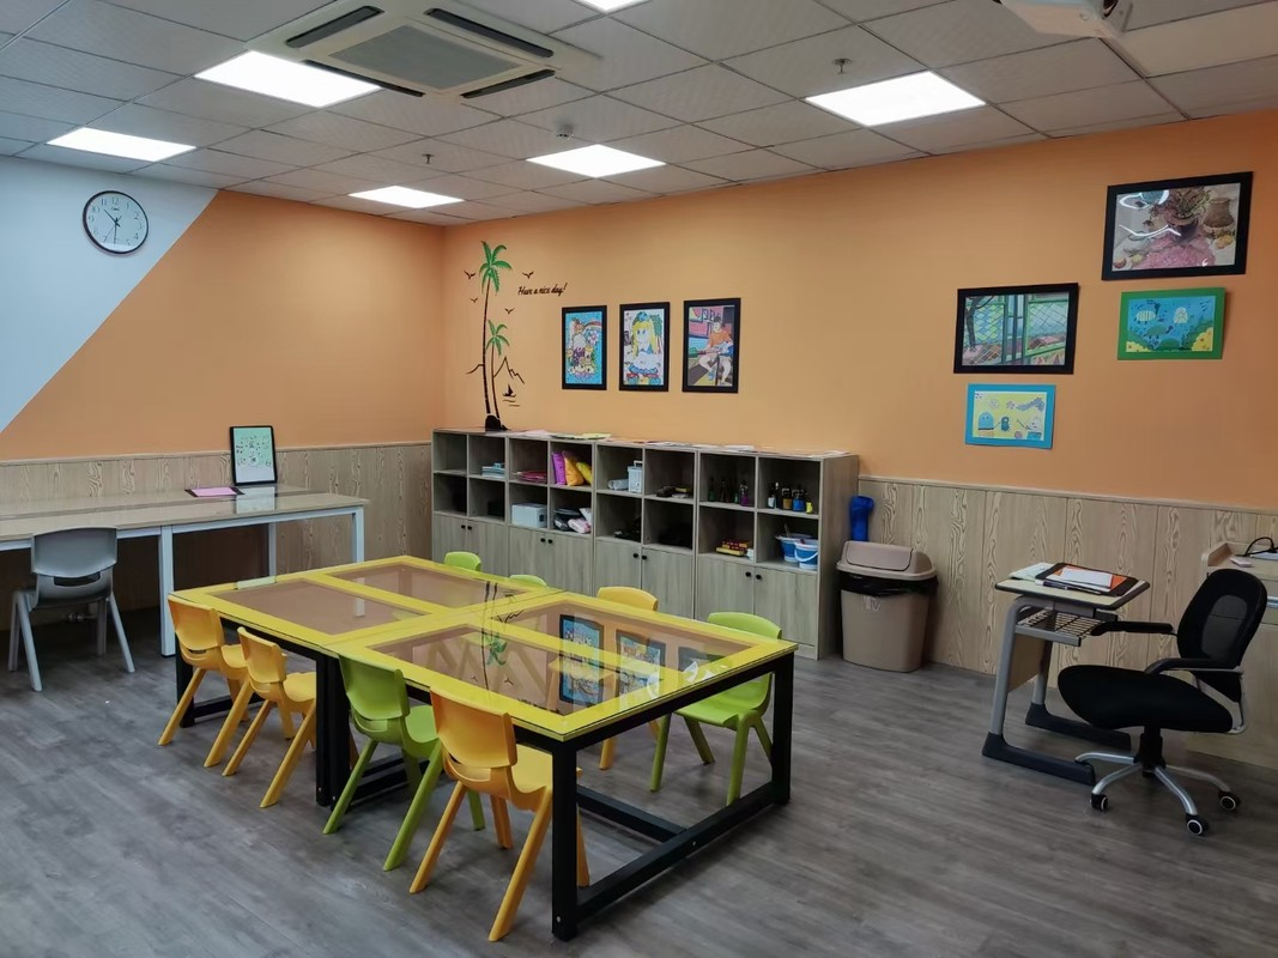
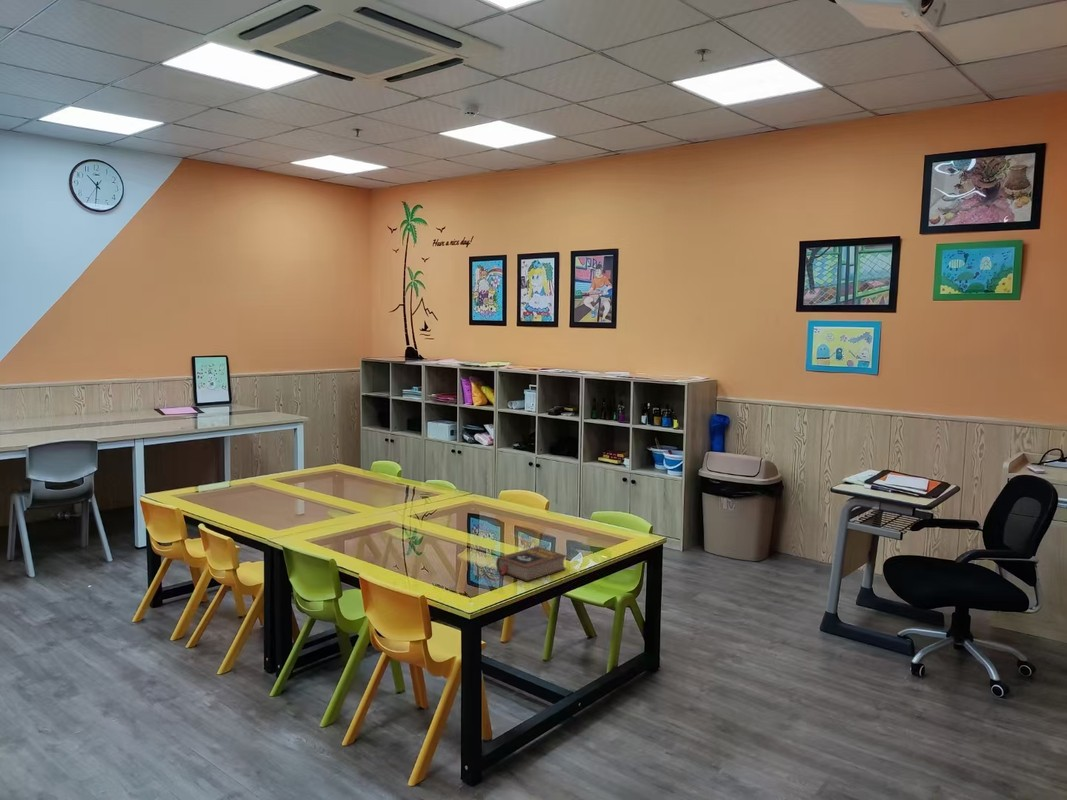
+ book (529, 563)
